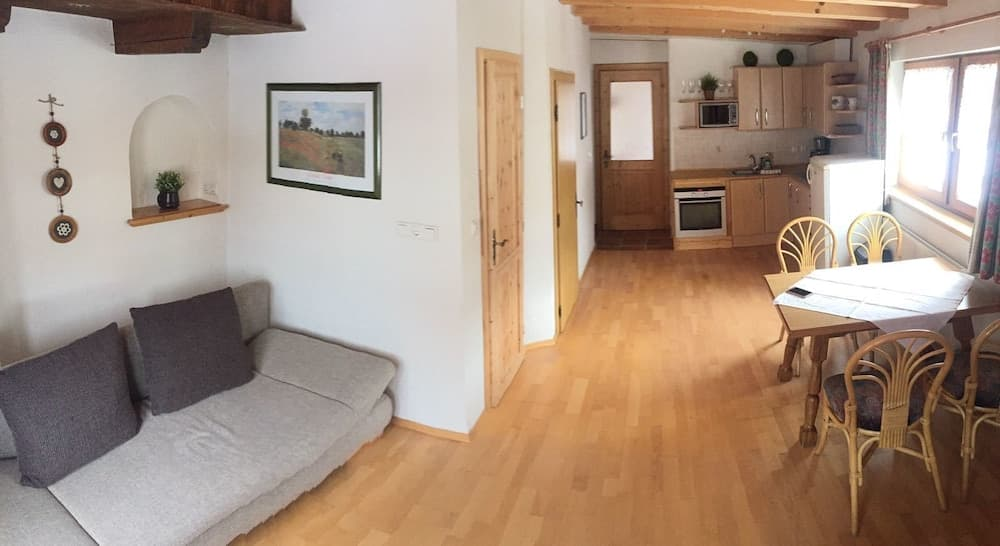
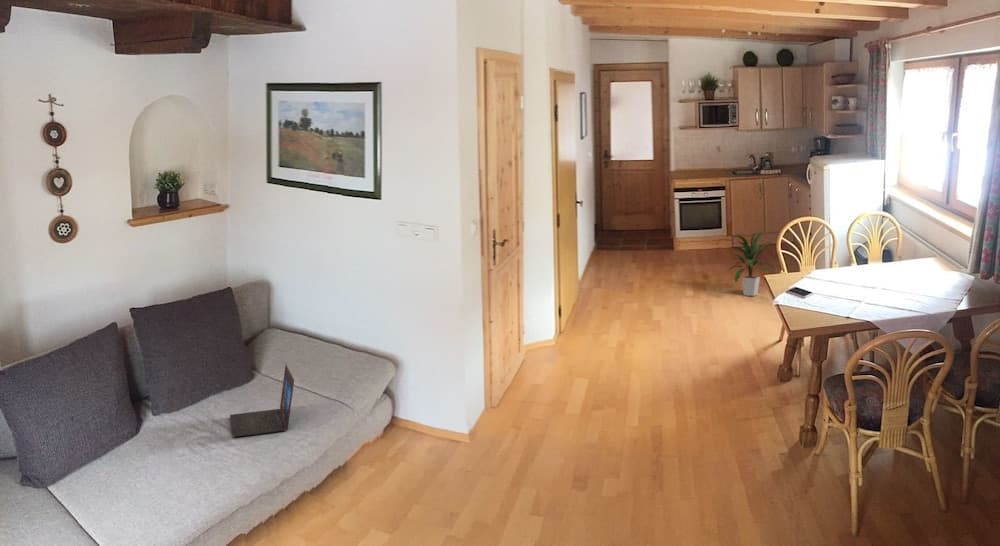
+ indoor plant (748, 261)
+ laptop (265, 410)
